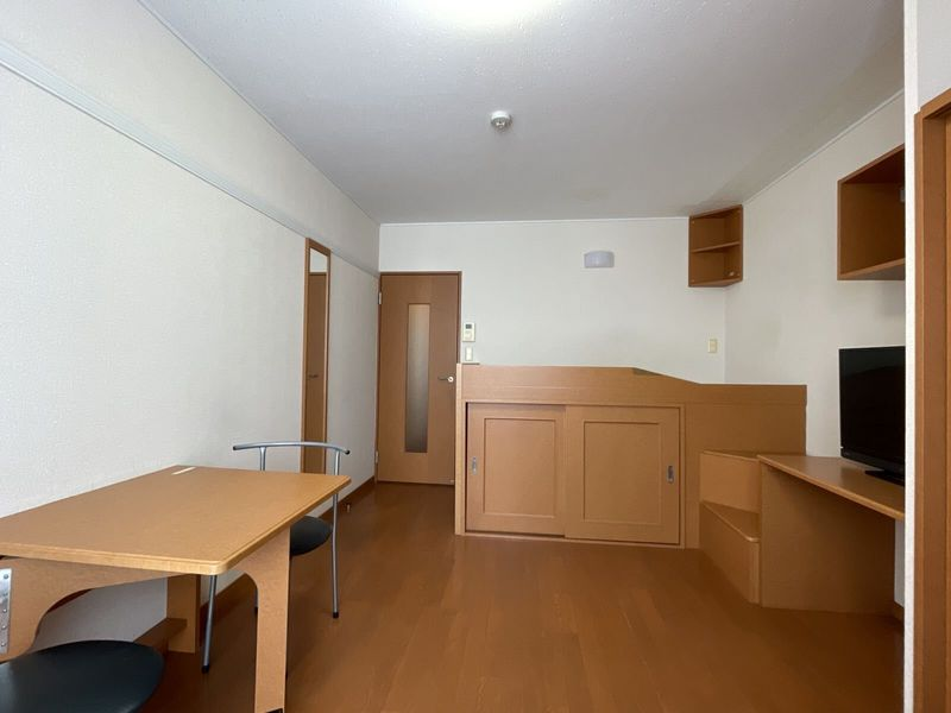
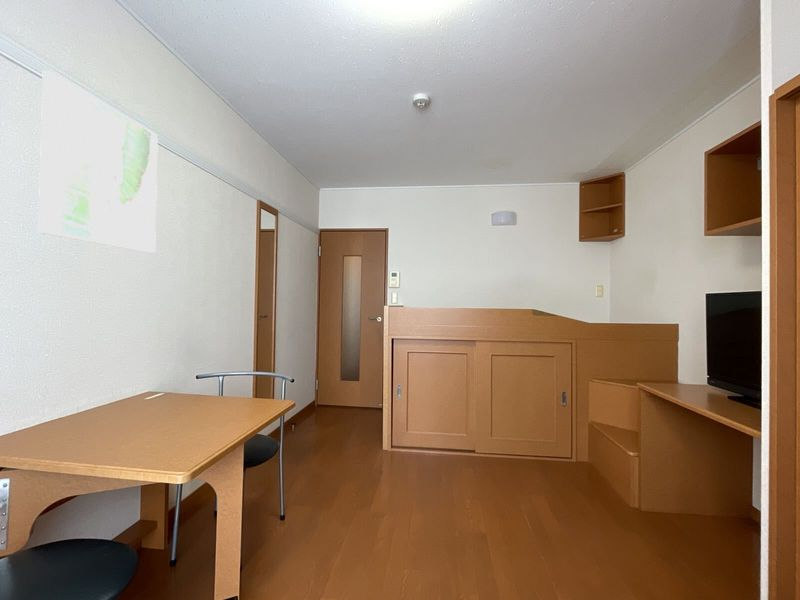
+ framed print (107, 175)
